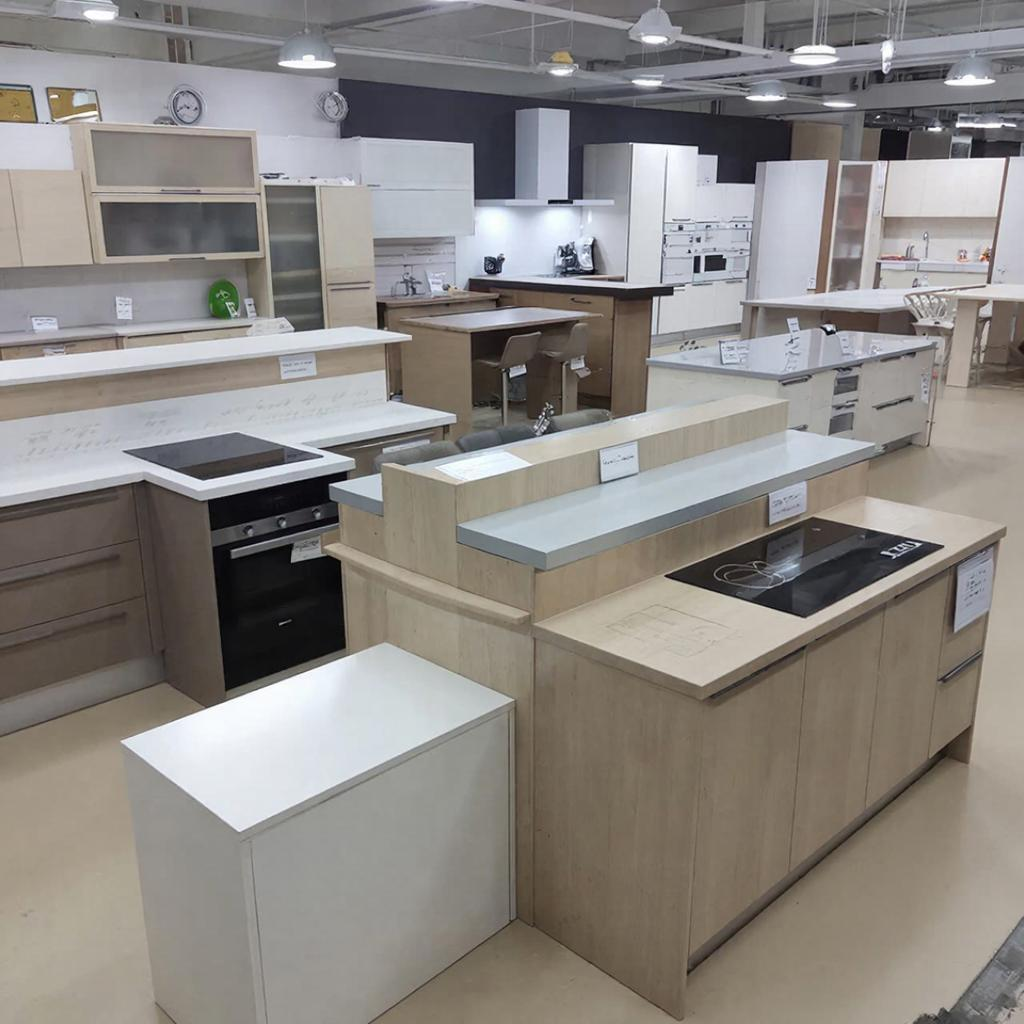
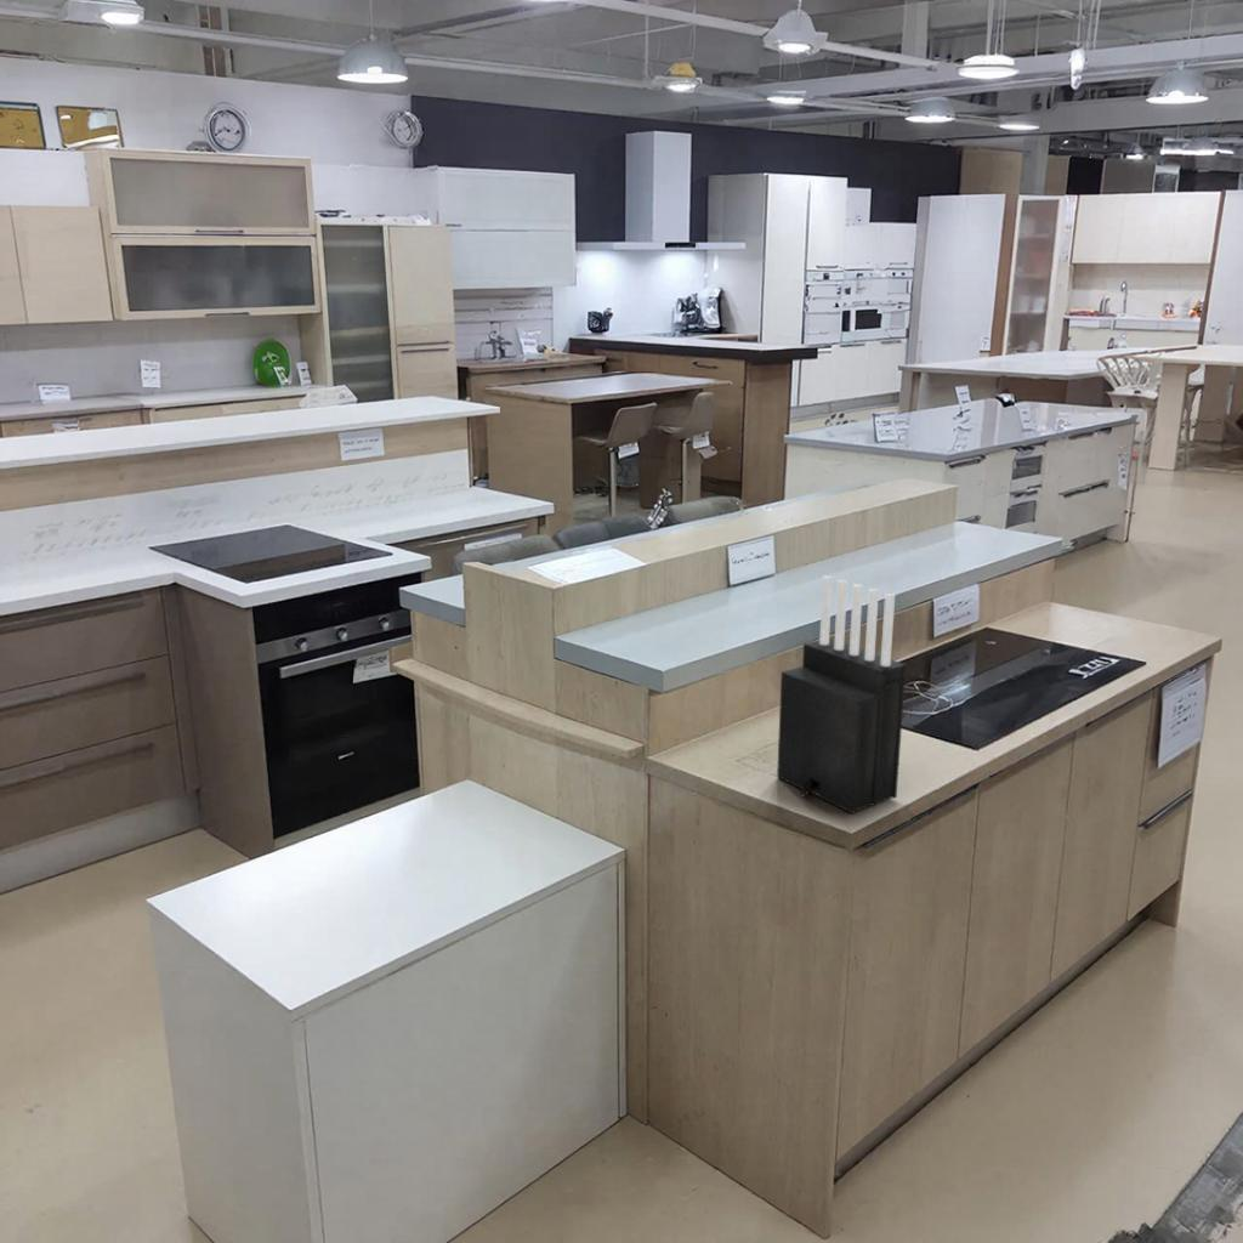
+ knife block (835, 691)
